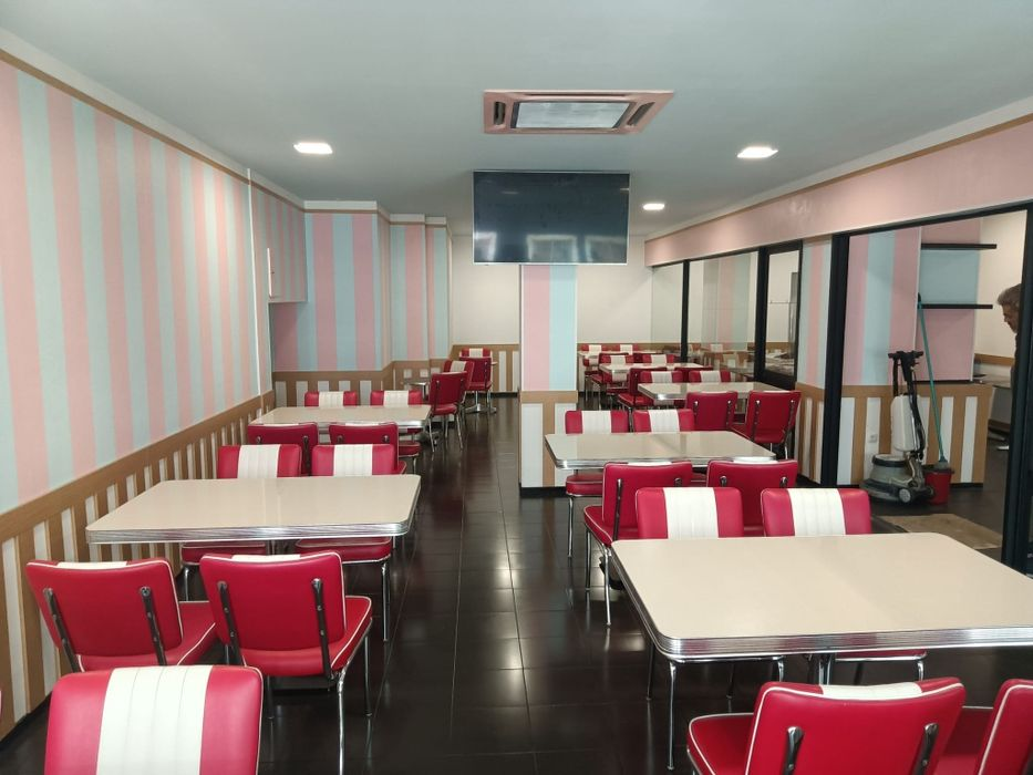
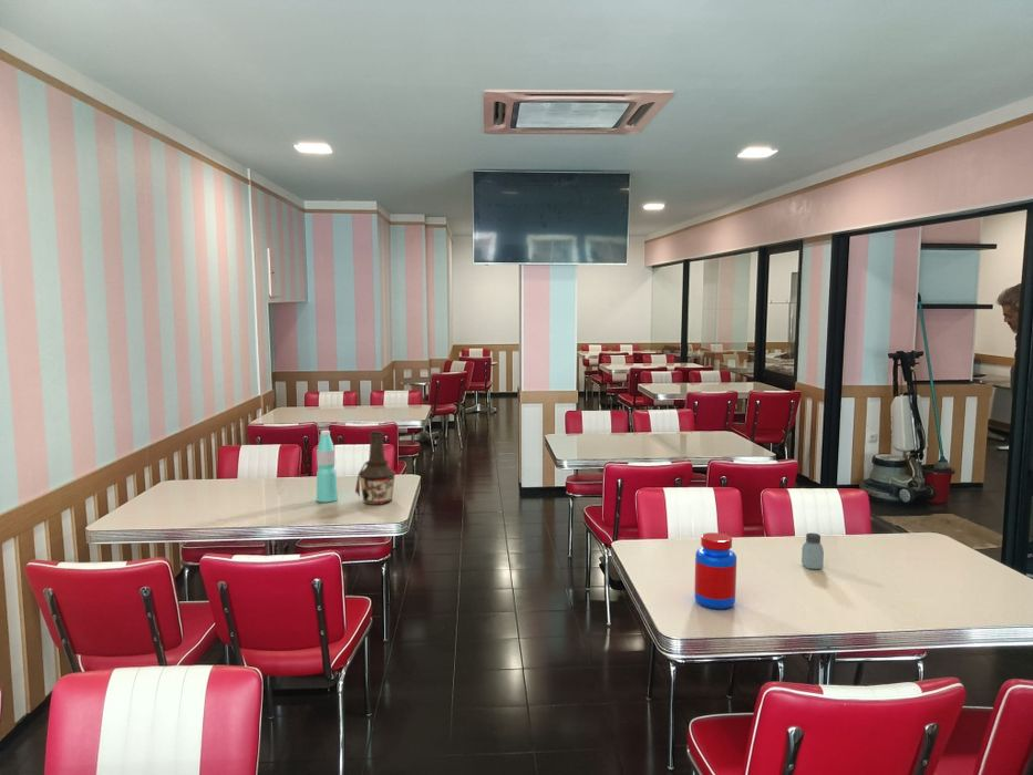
+ saltshaker (813, 550)
+ bottle (374, 466)
+ water bottle (326, 465)
+ jar (715, 569)
